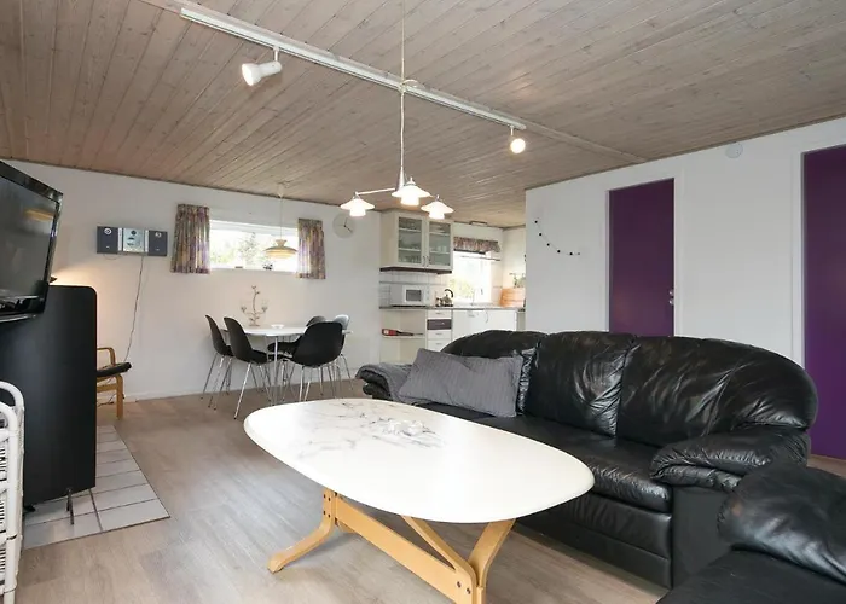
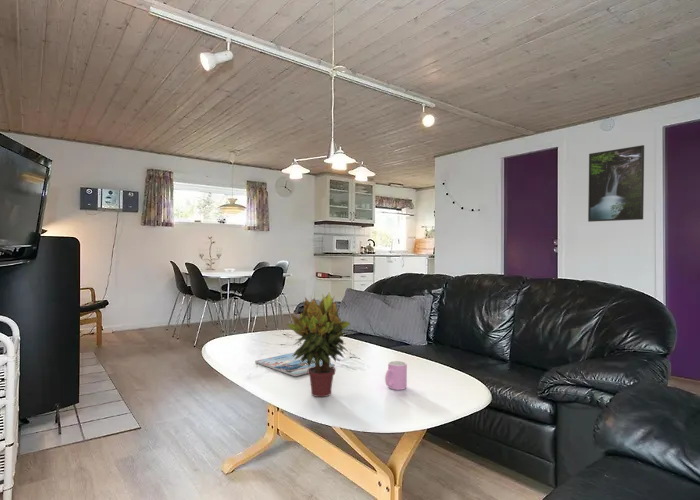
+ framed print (614, 185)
+ potted plant (322, 343)
+ magazine (294, 363)
+ cup (394, 376)
